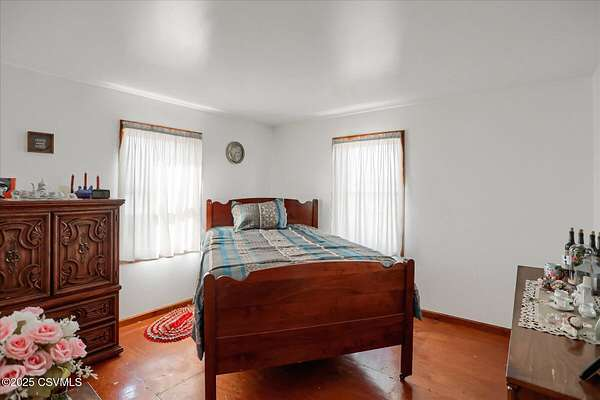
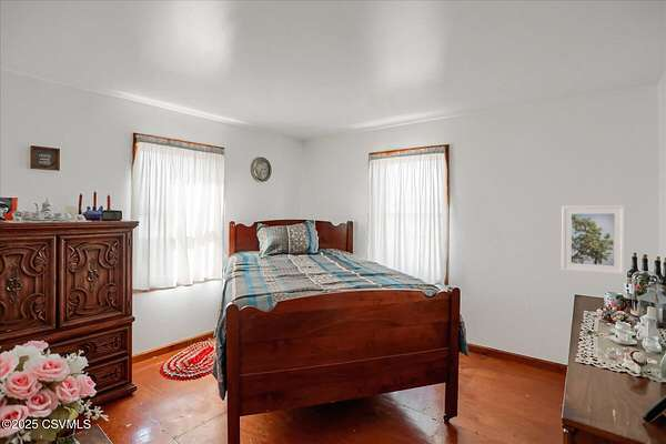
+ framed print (592, 239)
